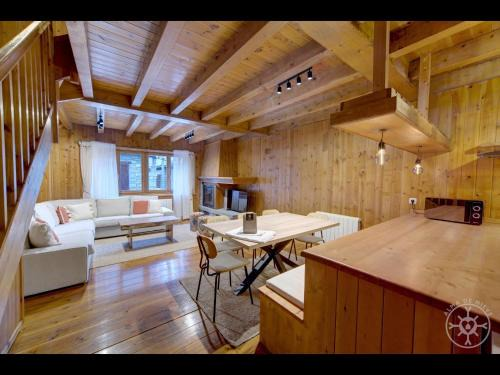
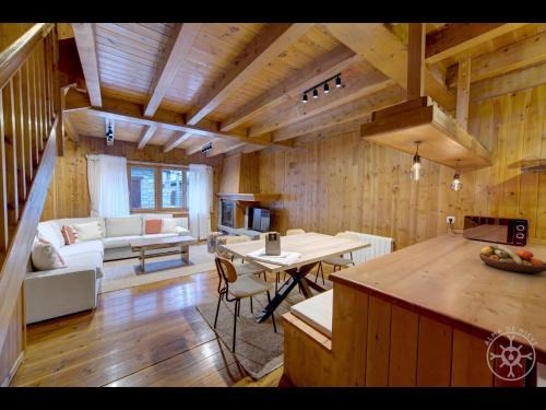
+ fruit bowl (512, 256)
